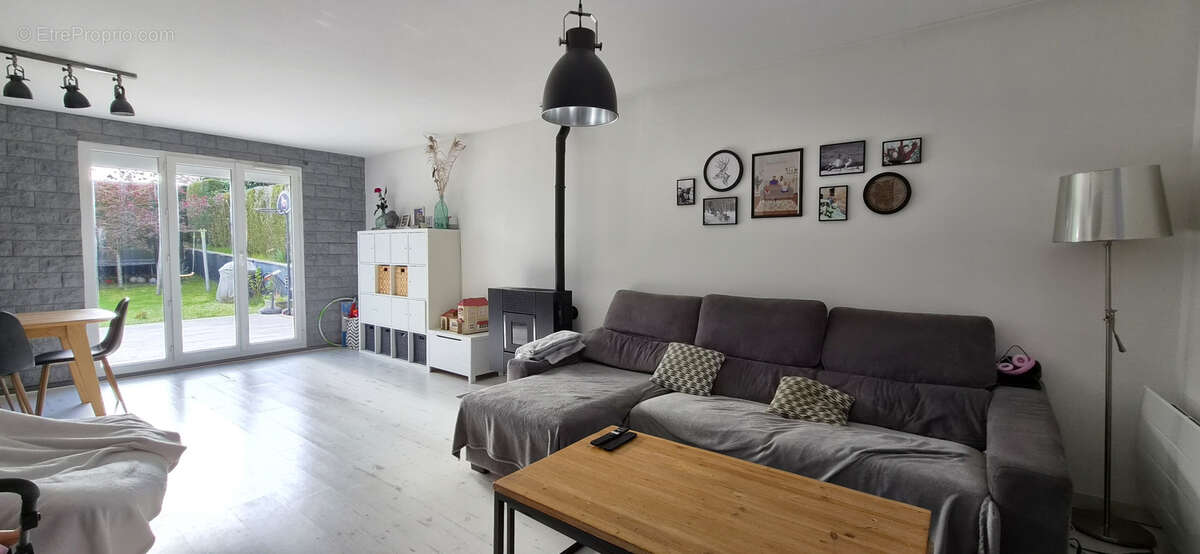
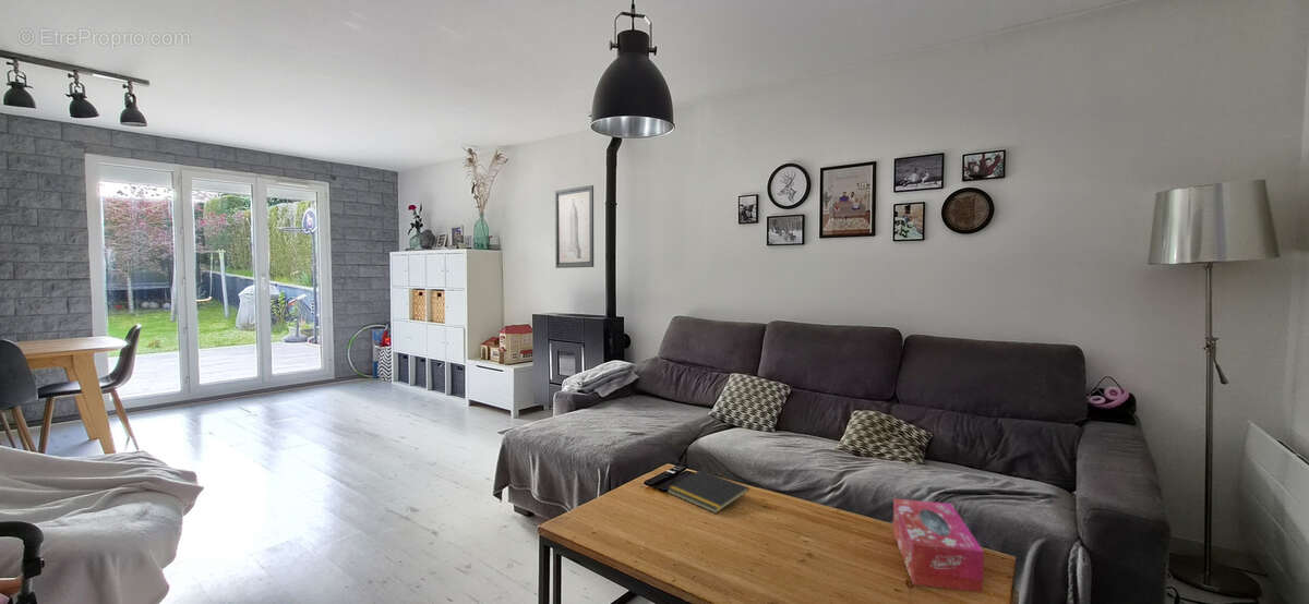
+ wall art (574, 228)
+ notepad (707, 490)
+ tissue box (933, 540)
